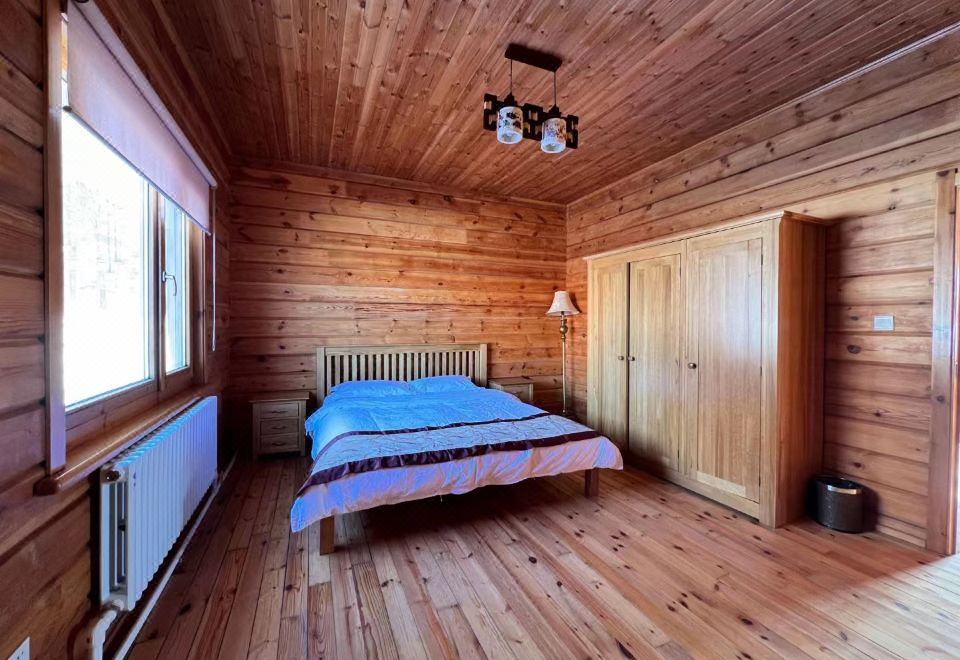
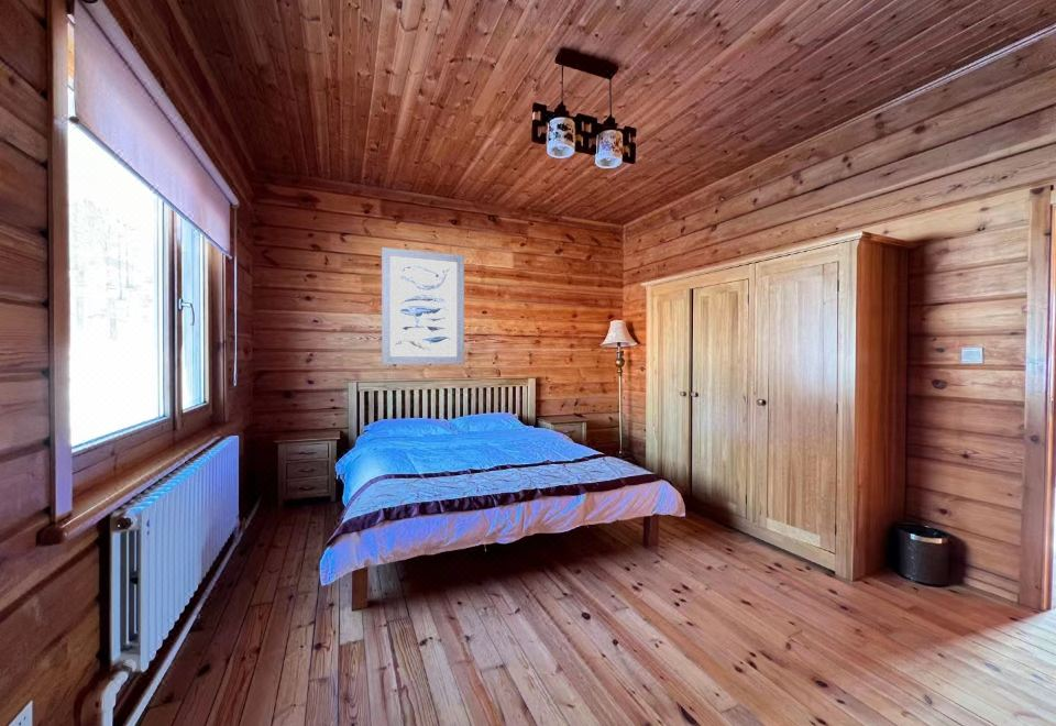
+ wall art (424, 308)
